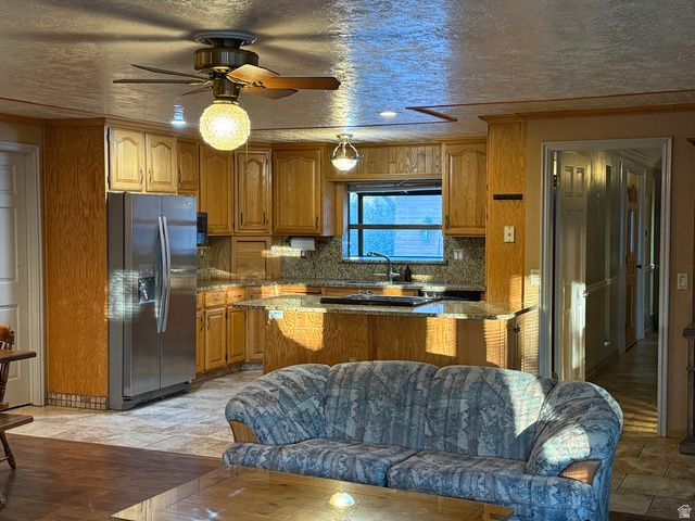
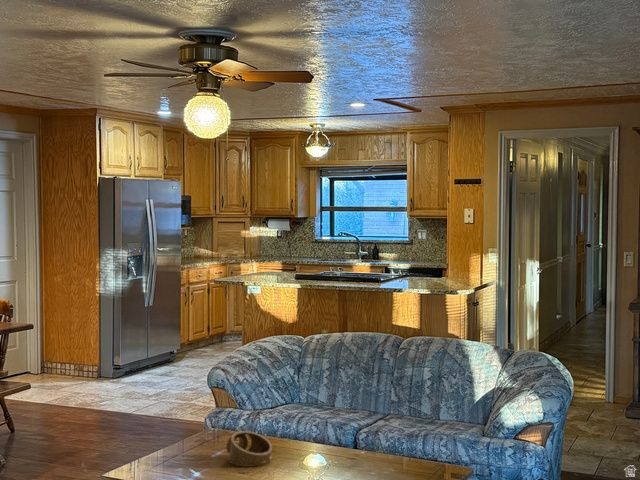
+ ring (250, 447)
